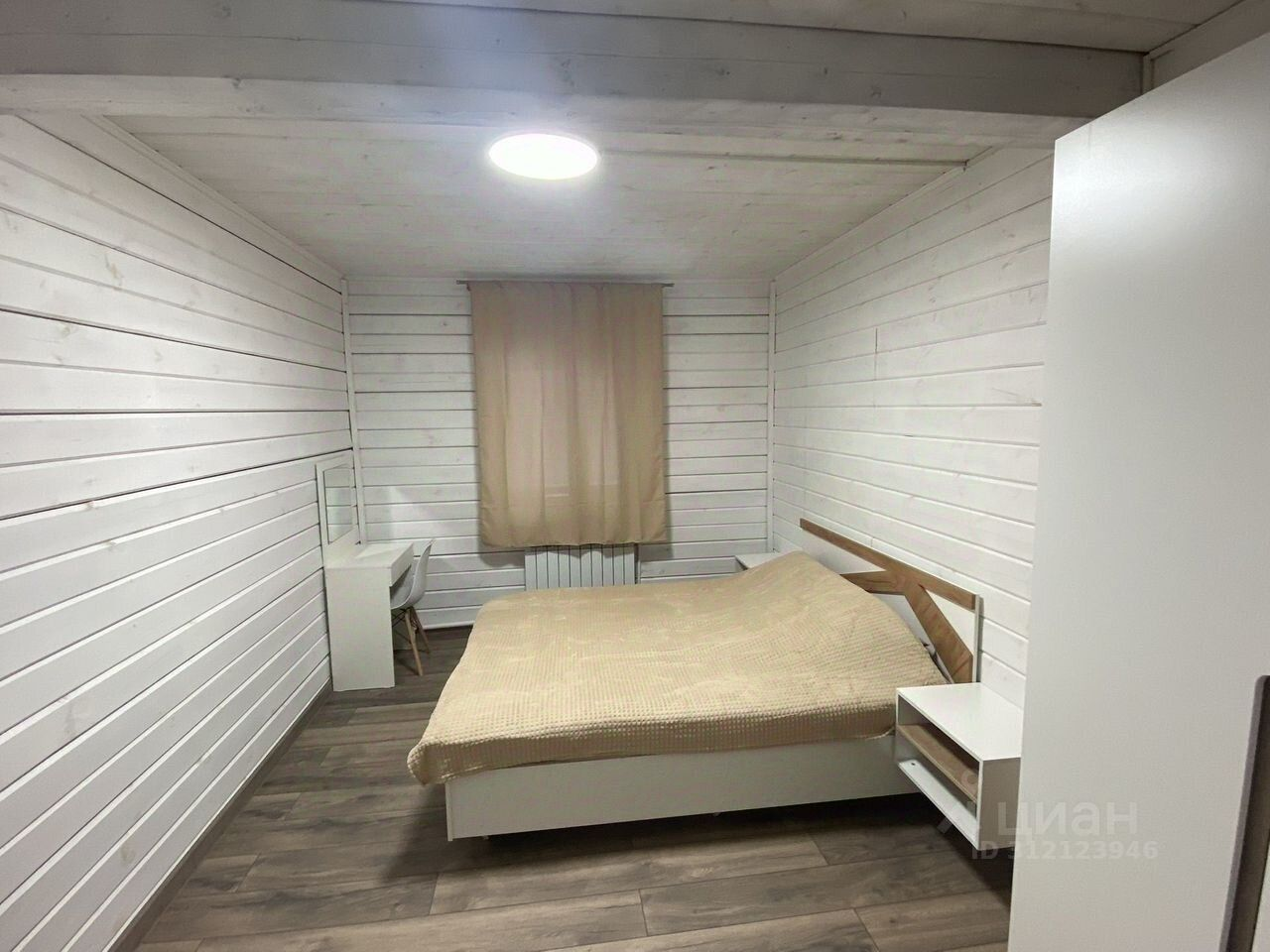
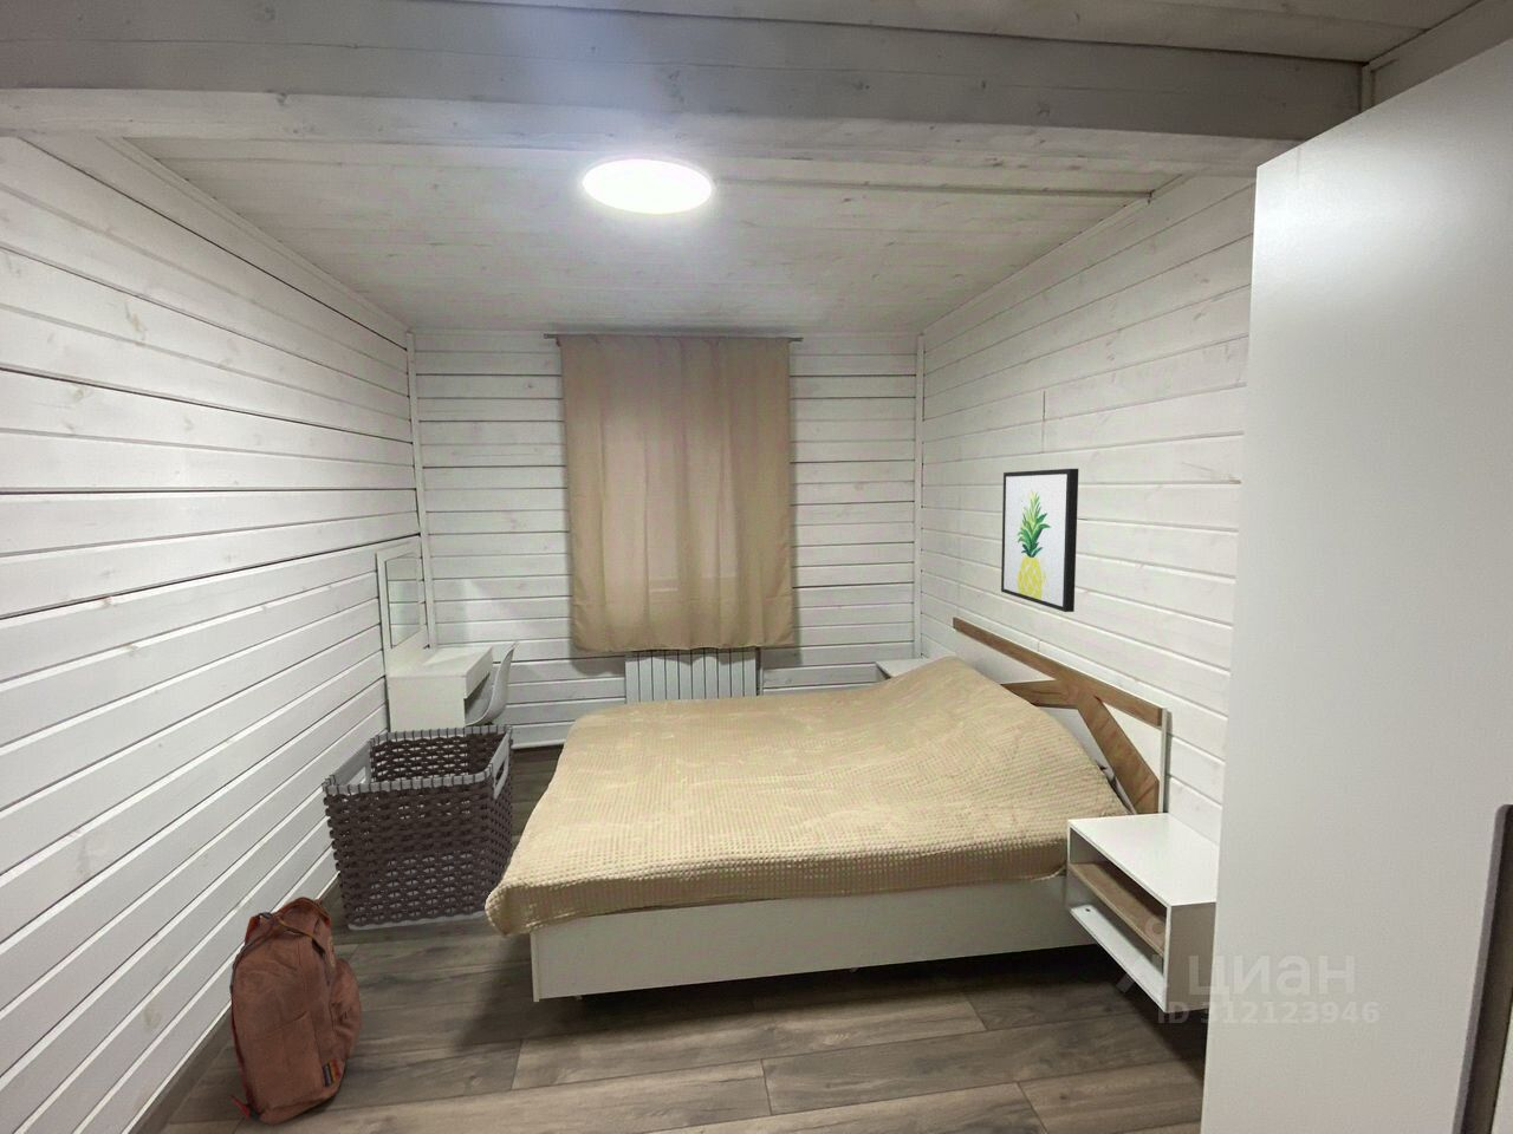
+ backpack (285, 998)
+ clothes hamper (431, 820)
+ wall art (1035, 536)
